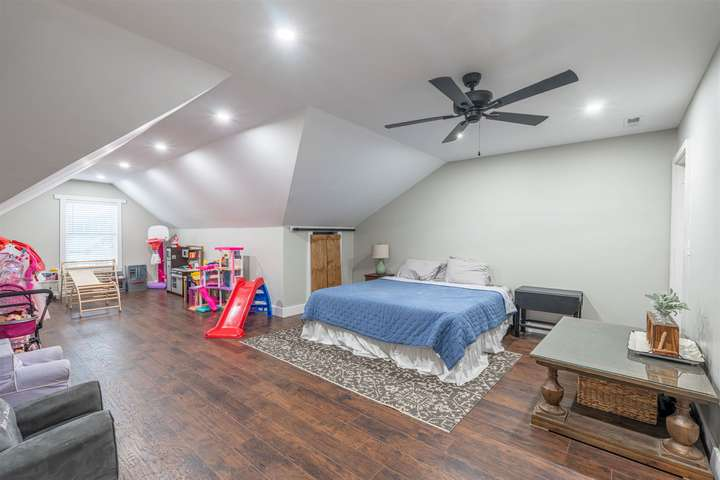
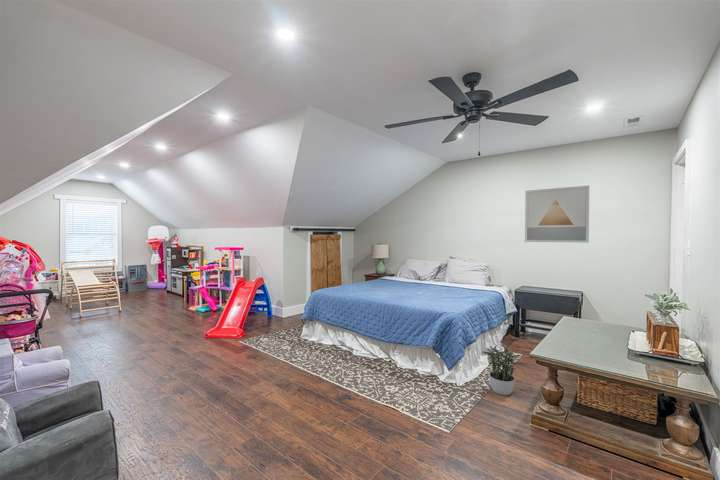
+ potted plant (502, 367)
+ wall art (555, 215)
